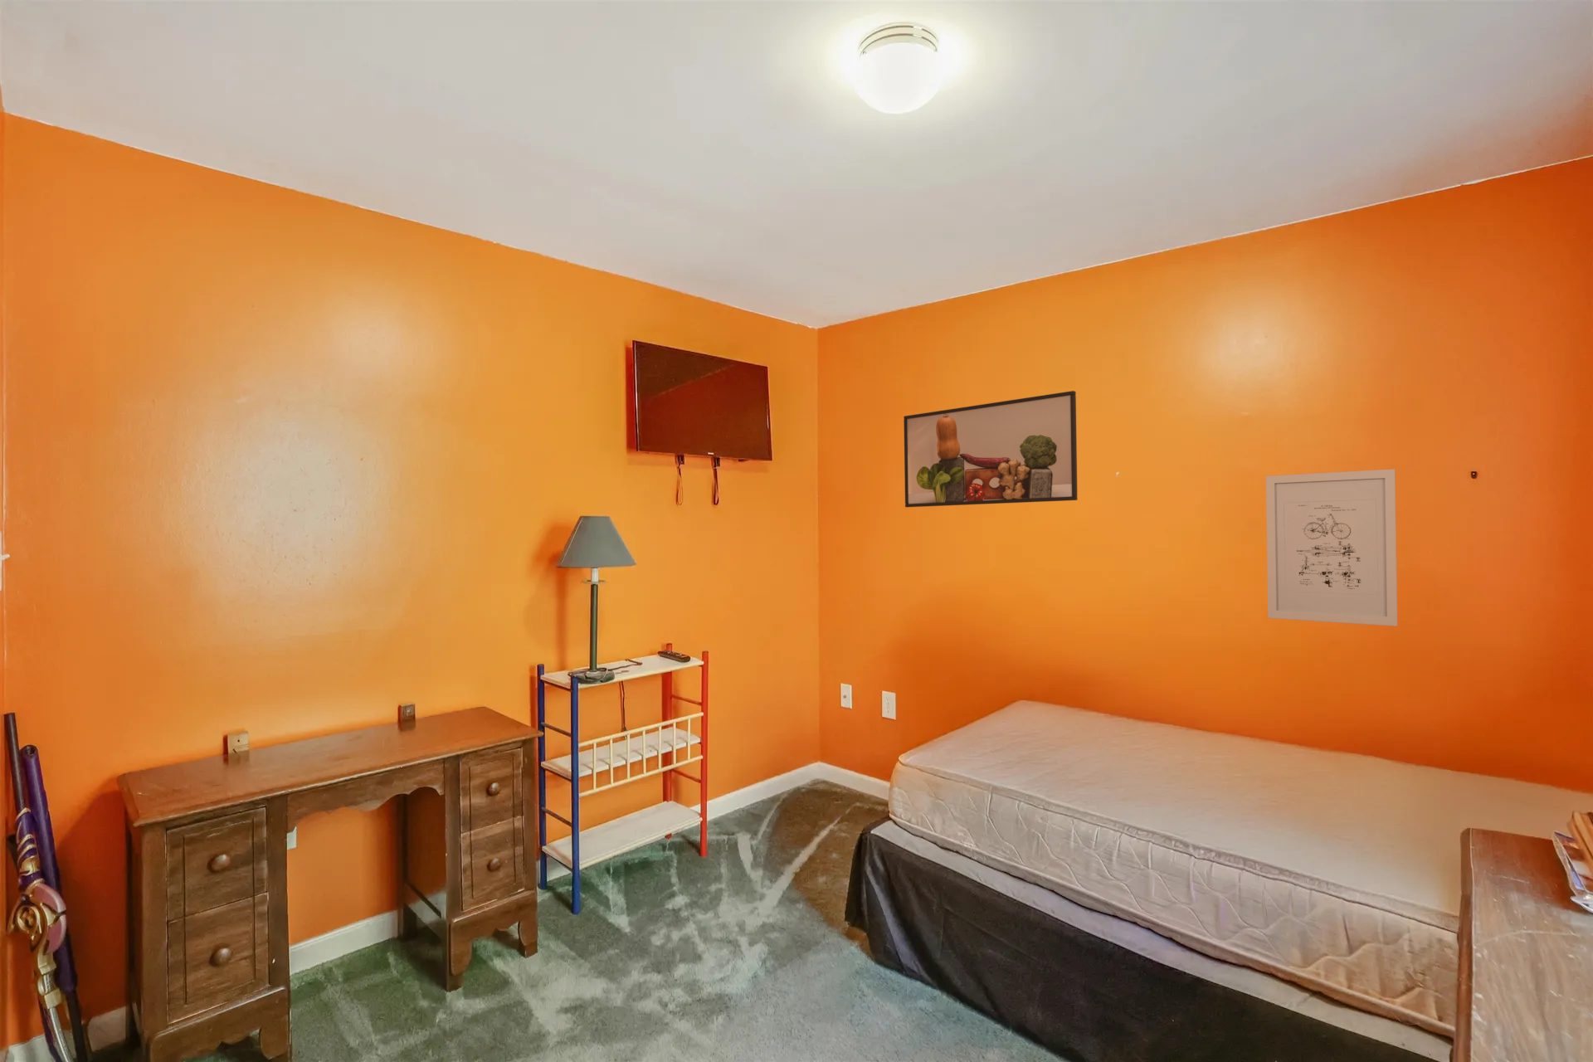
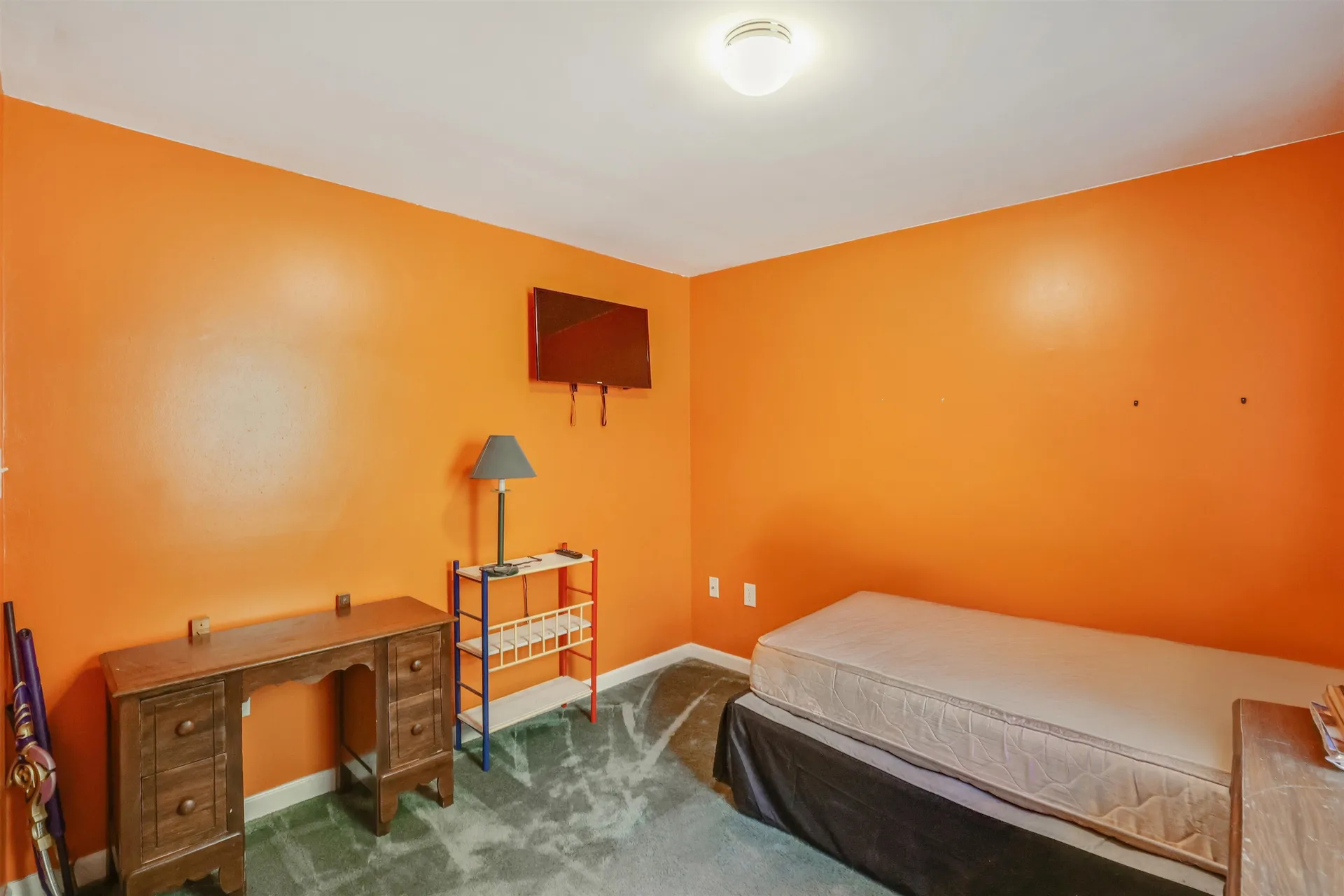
- wall art (1329, 546)
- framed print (983, 454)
